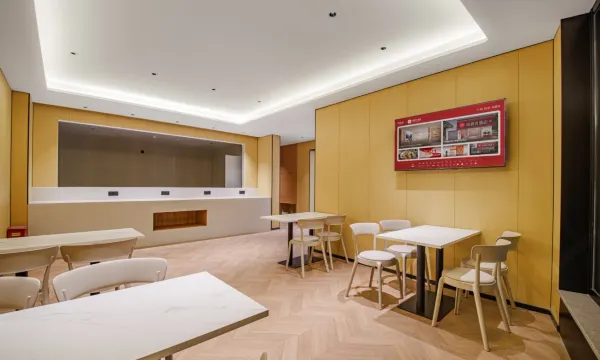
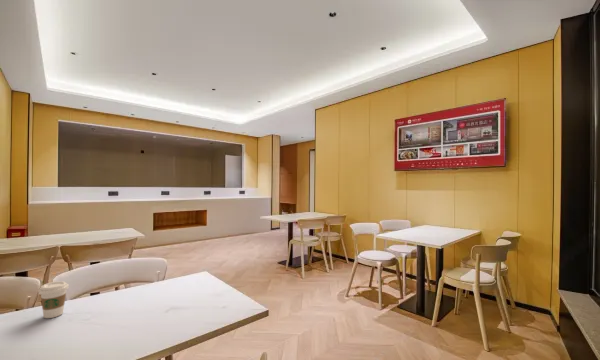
+ coffee cup (53, 299)
